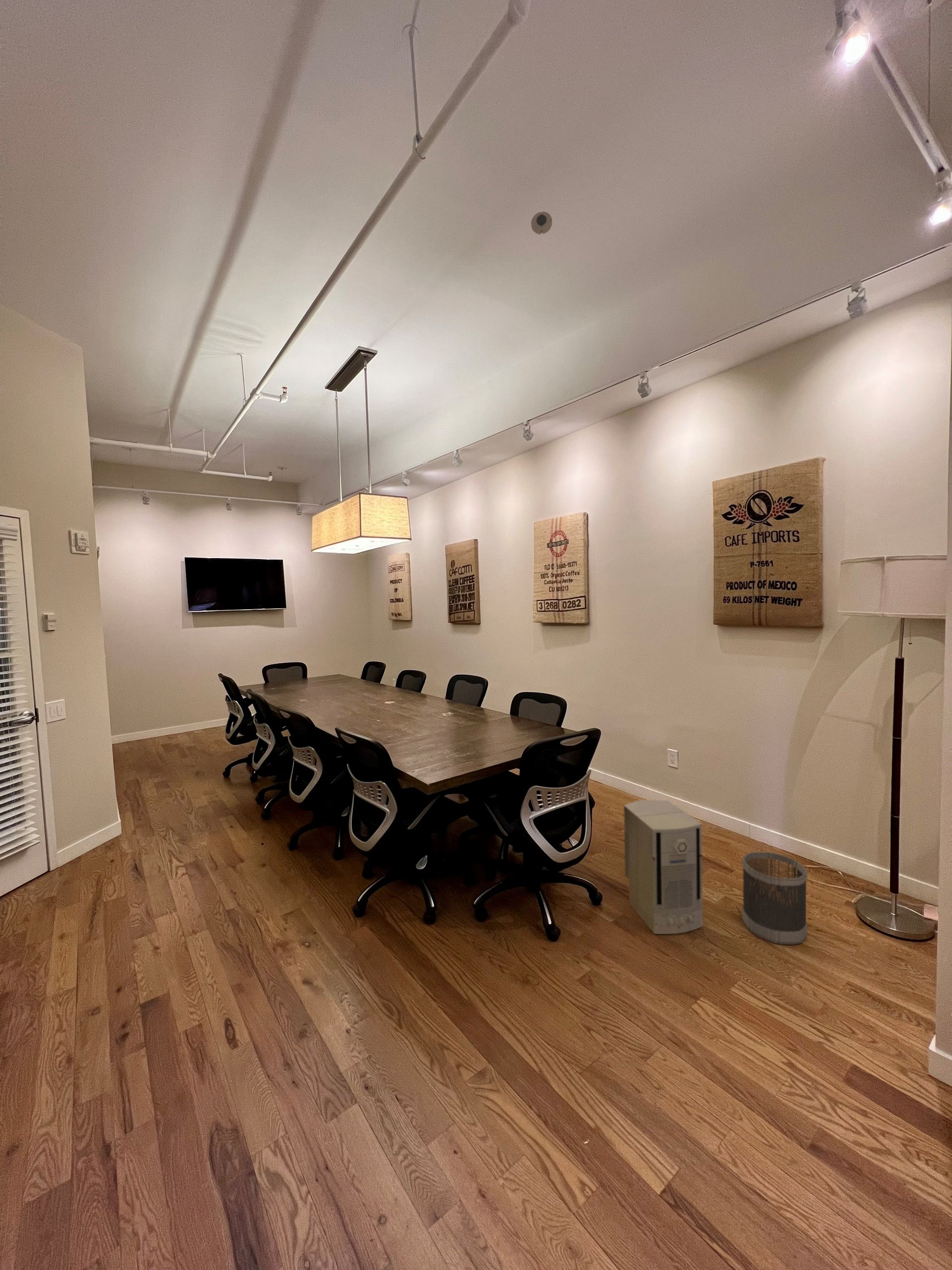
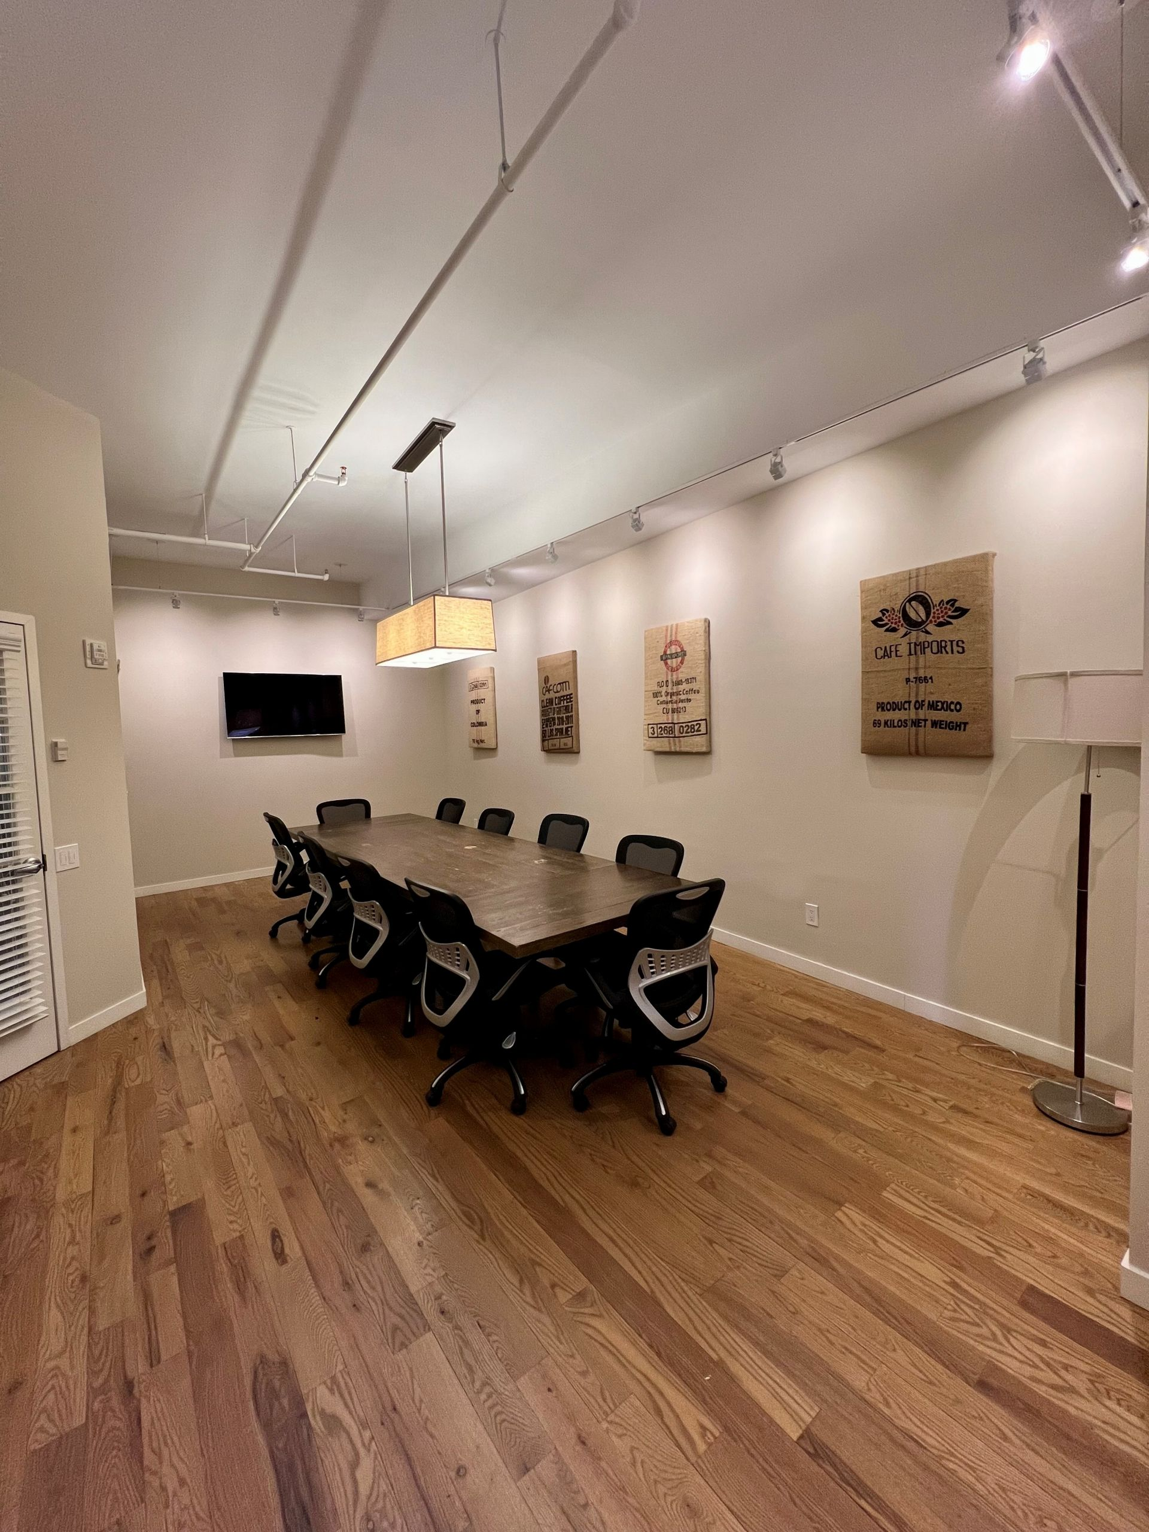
- smoke detector (541, 222)
- air purifier (661, 863)
- wastebasket (774, 895)
